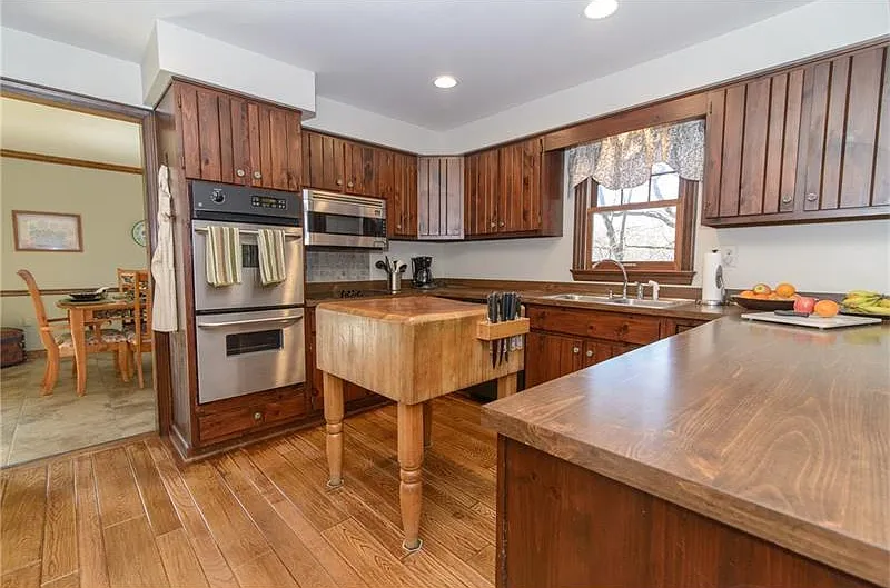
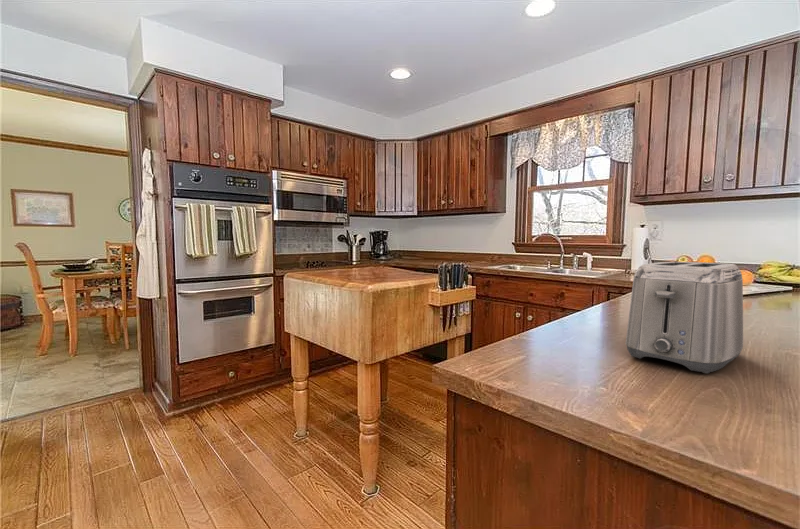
+ toaster (688, 309)
